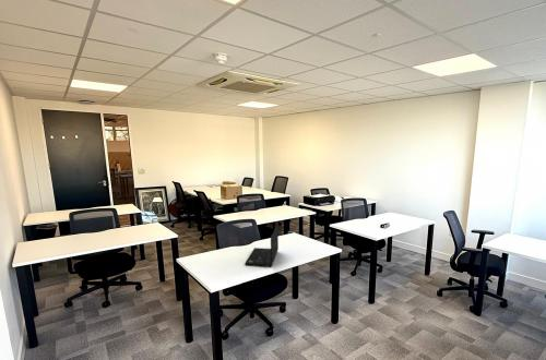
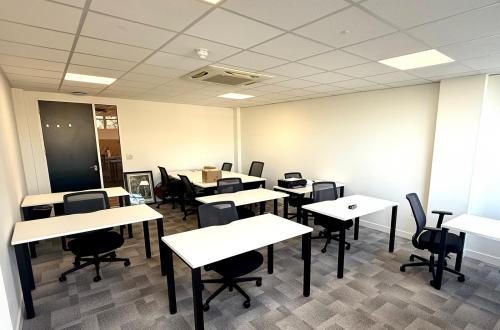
- laptop (259, 248)
